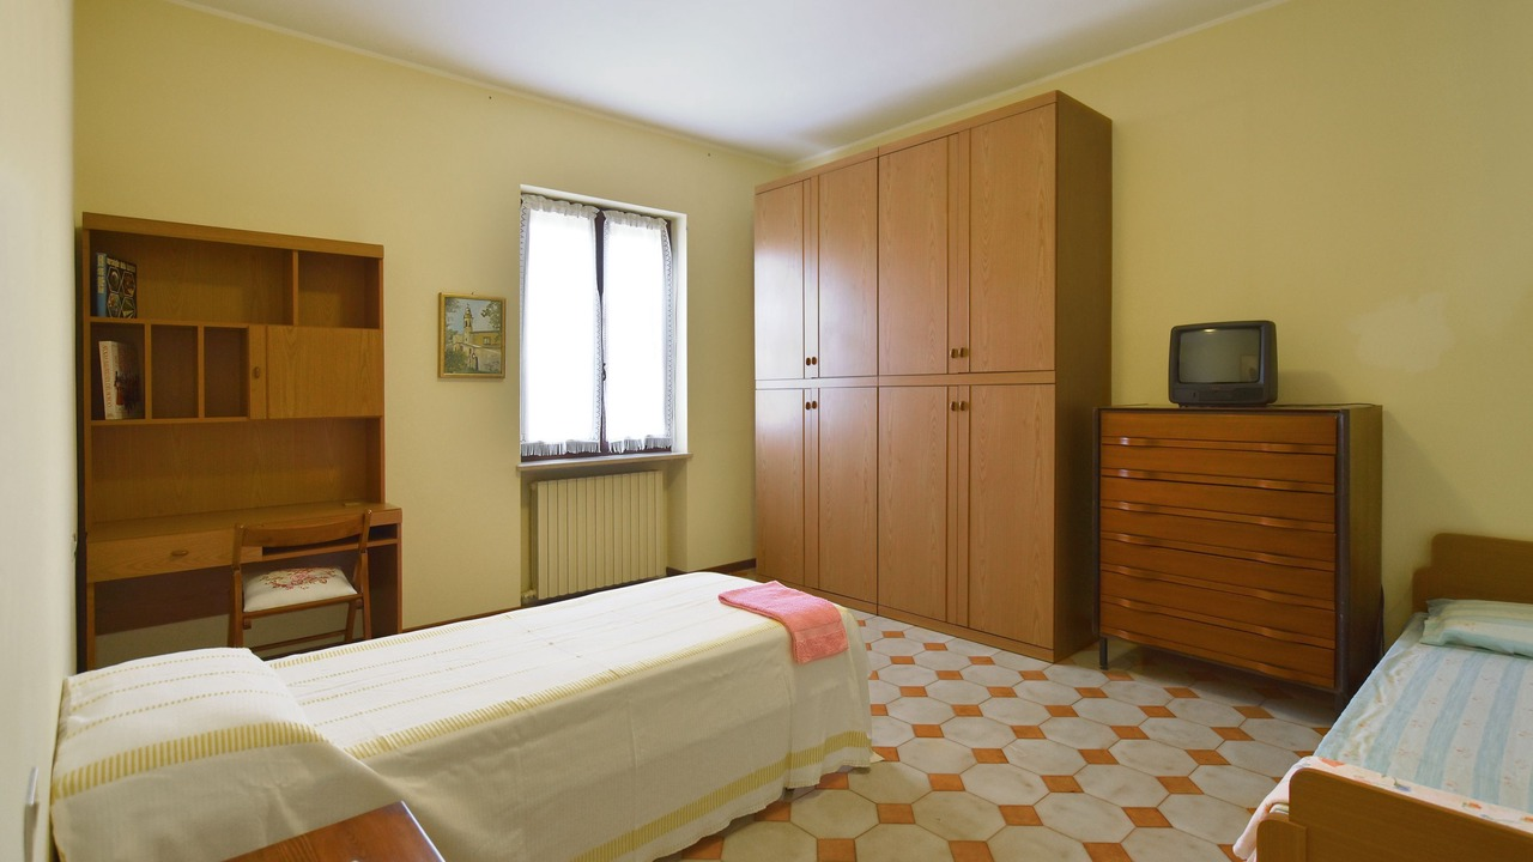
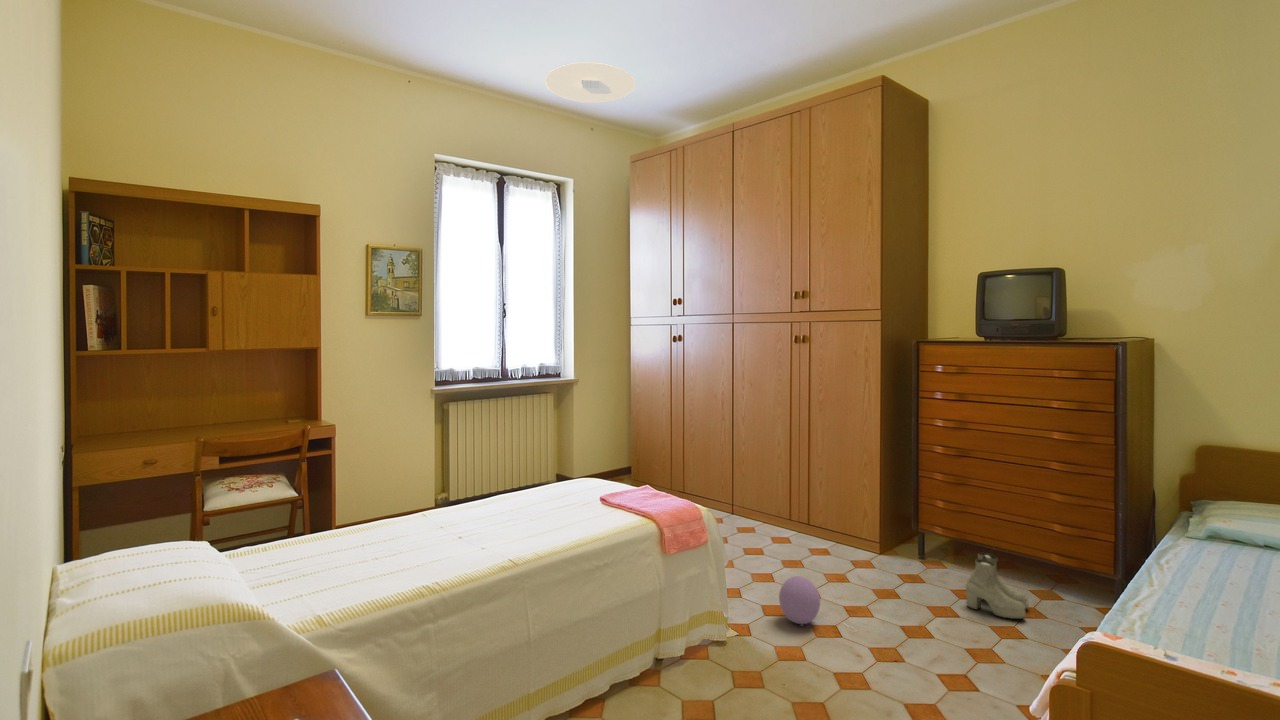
+ ceiling light (590, 79)
+ ball (799, 599)
+ boots (996, 583)
